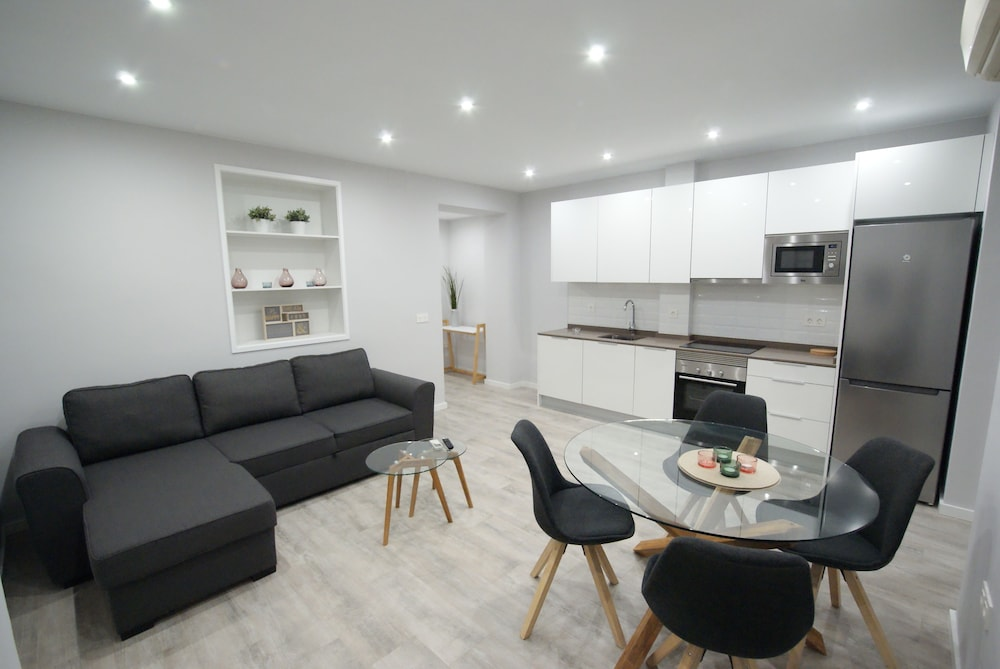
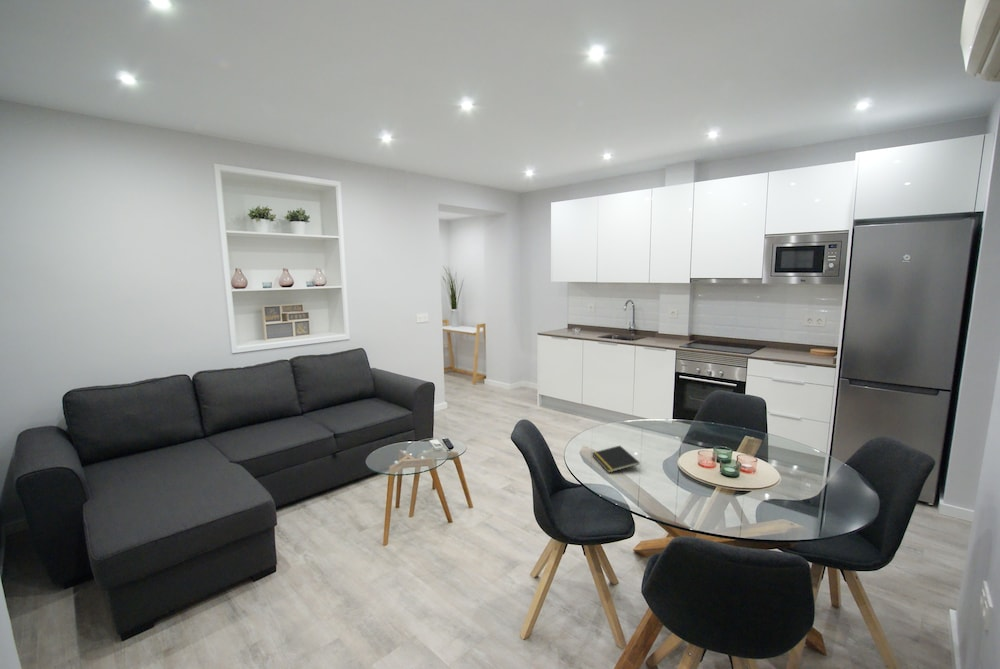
+ notepad (614, 458)
